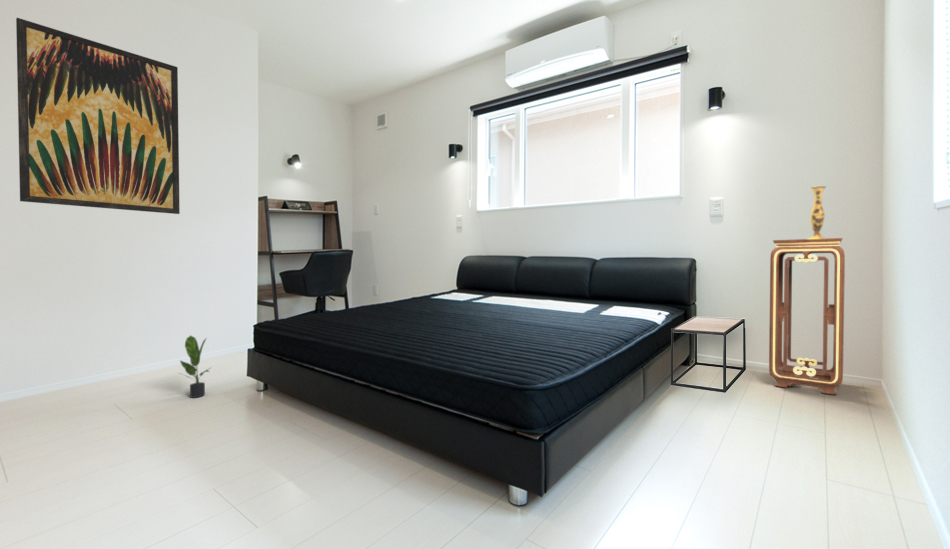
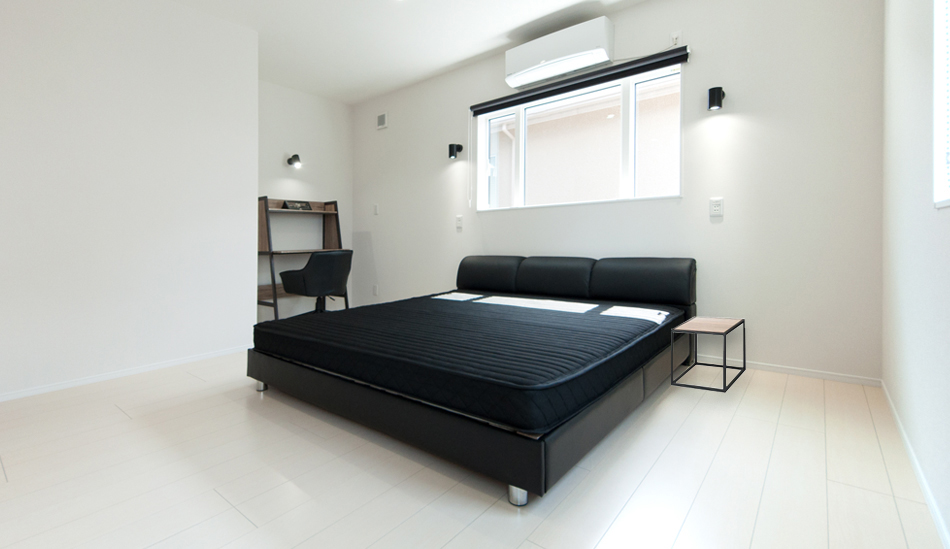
- pedestal table (791, 310)
- potted plant (193, 366)
- wall art (106, 127)
- vase (816, 213)
